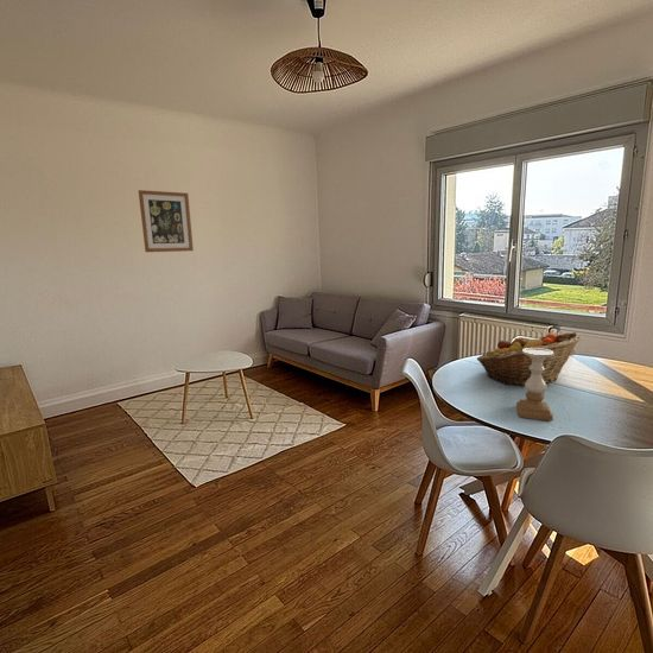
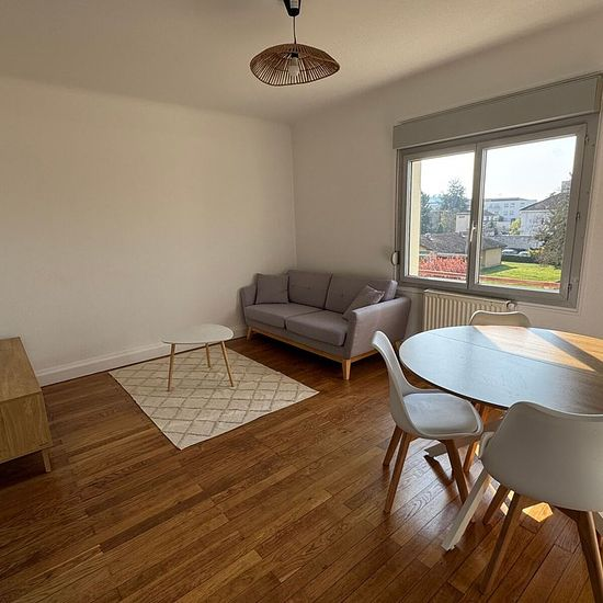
- wall art (166, 222)
- fruit basket (527, 355)
- candle holder (535, 382)
